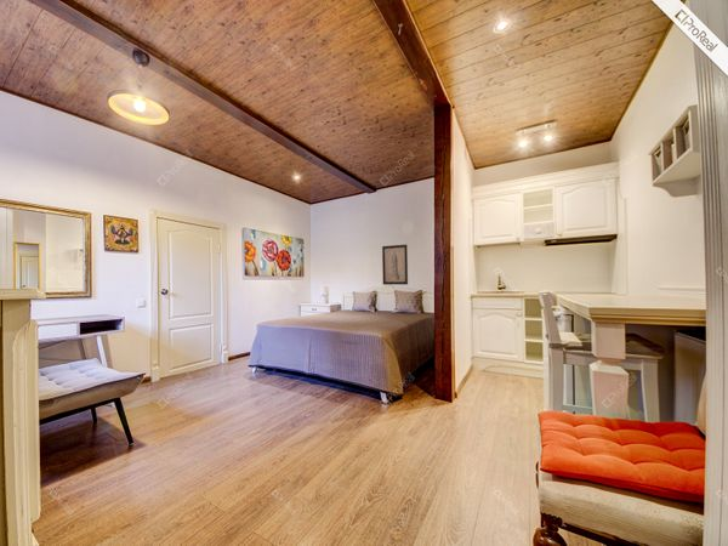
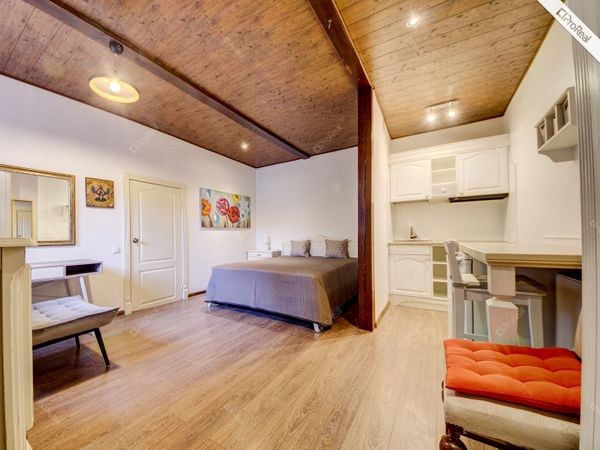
- wall art (394, 265)
